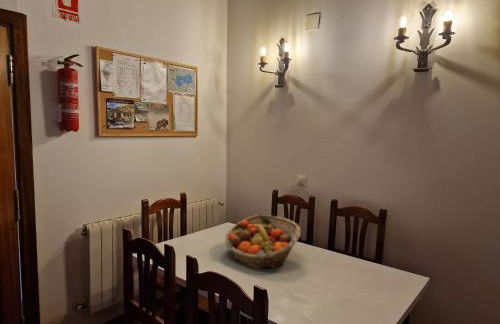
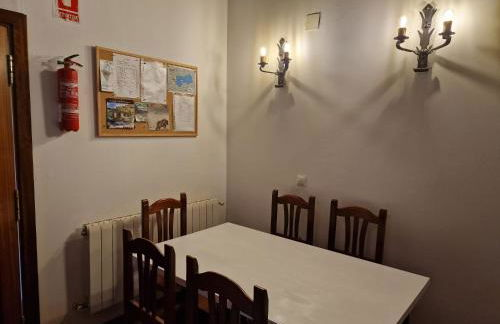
- fruit basket (261, 239)
